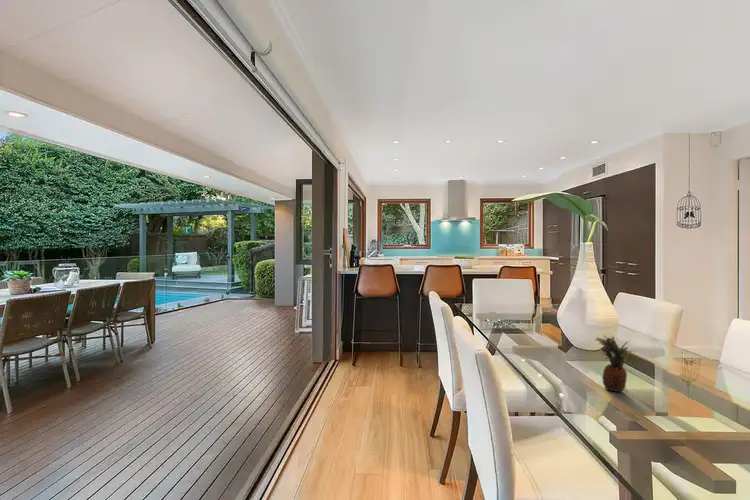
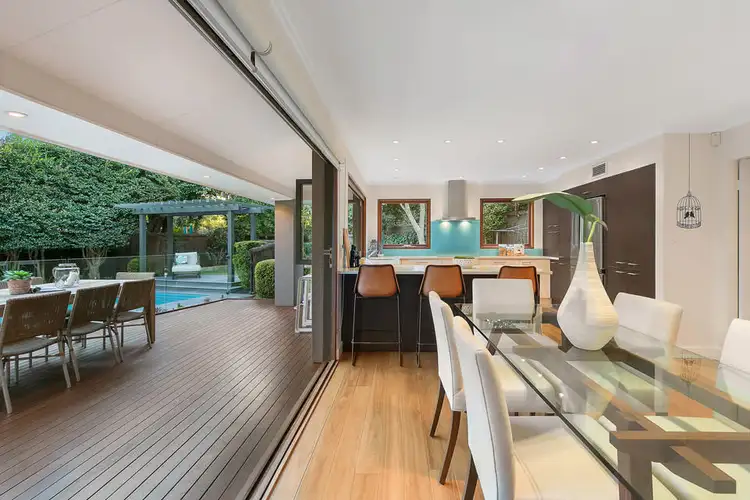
- fruit (612, 362)
